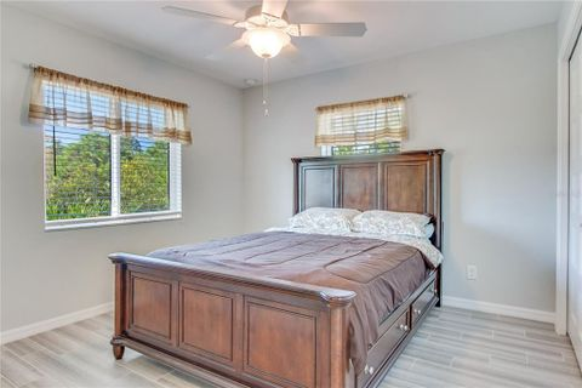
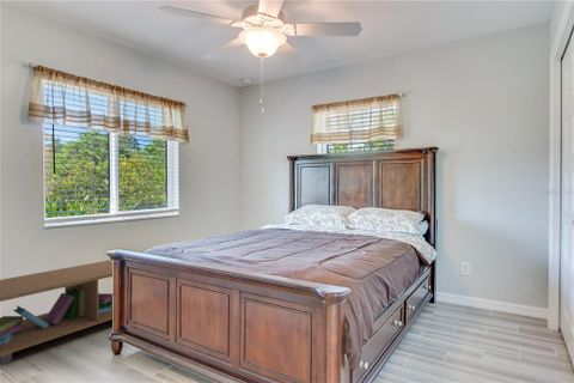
+ storage bench (80, 299)
